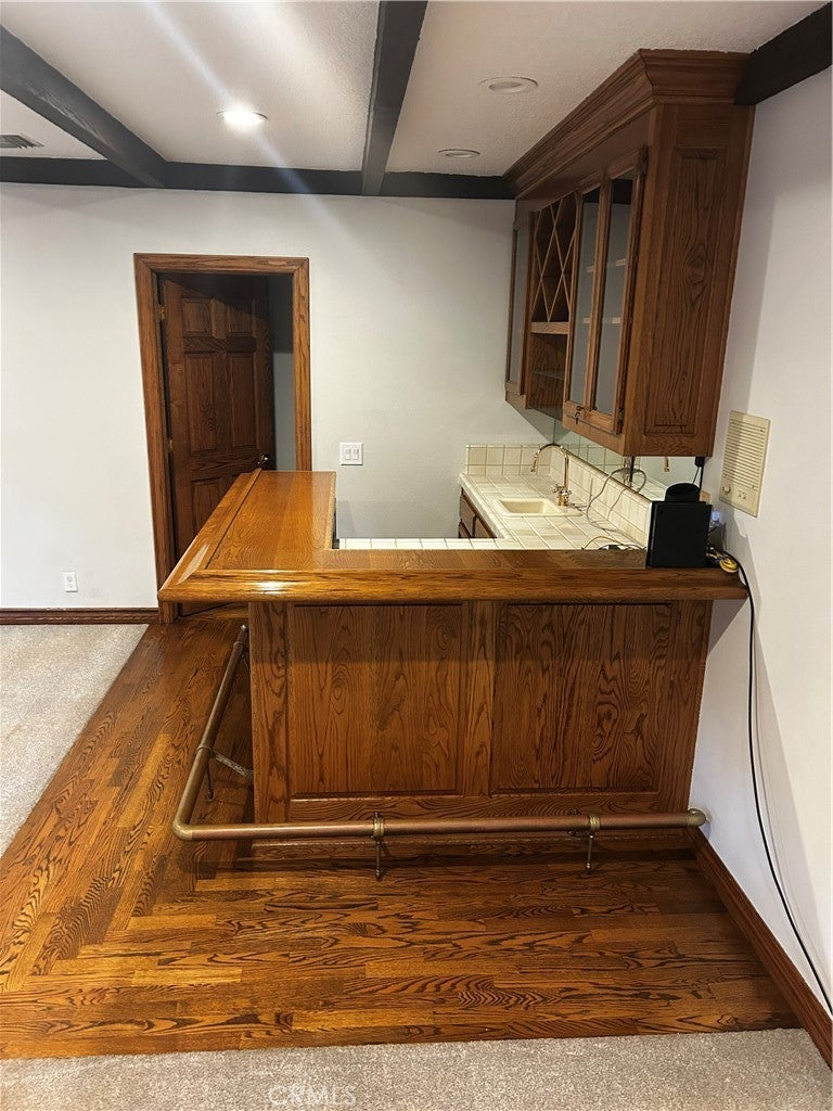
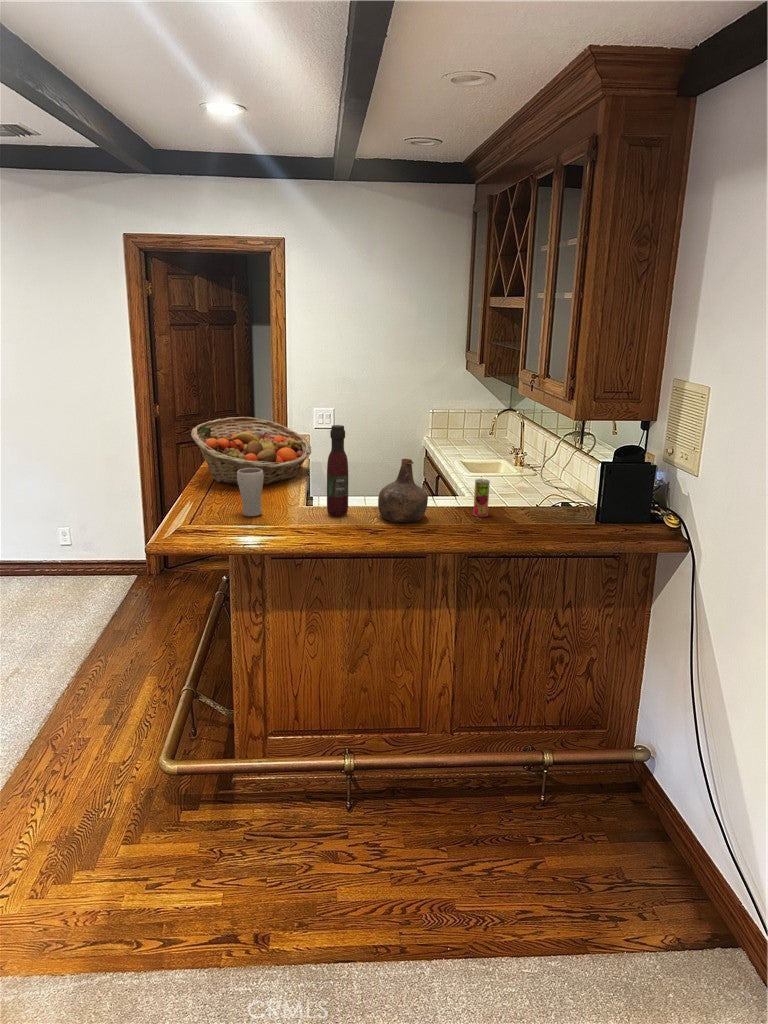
+ drinking glass (250, 492)
+ fruit basket (252, 450)
+ bottle (403, 488)
+ wine bottle (337, 470)
+ beverage can (481, 497)
